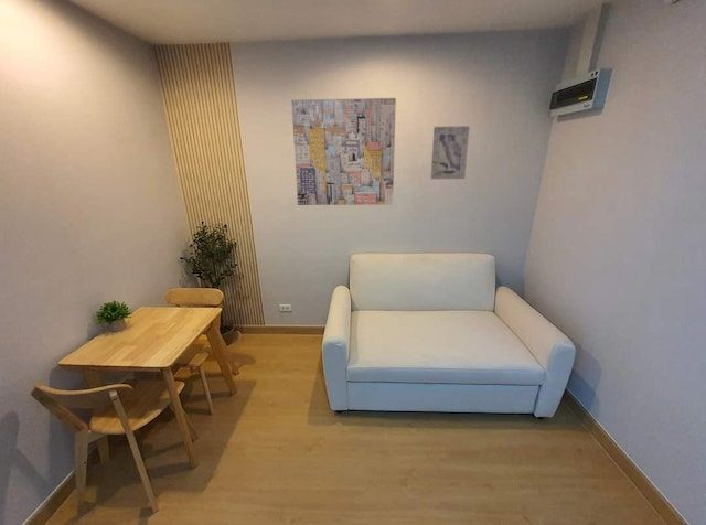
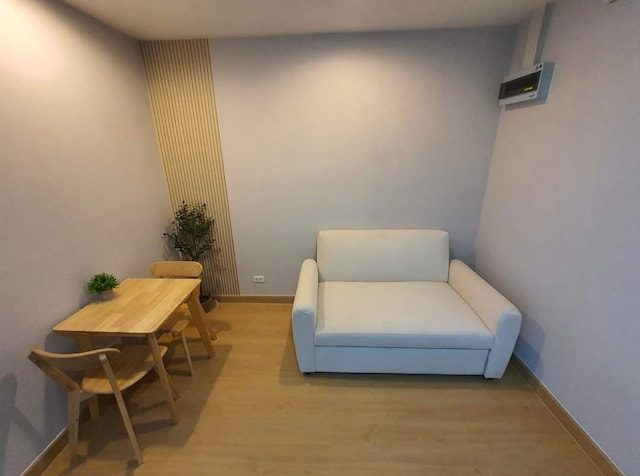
- wall art (449, 153)
- wall art (344, 154)
